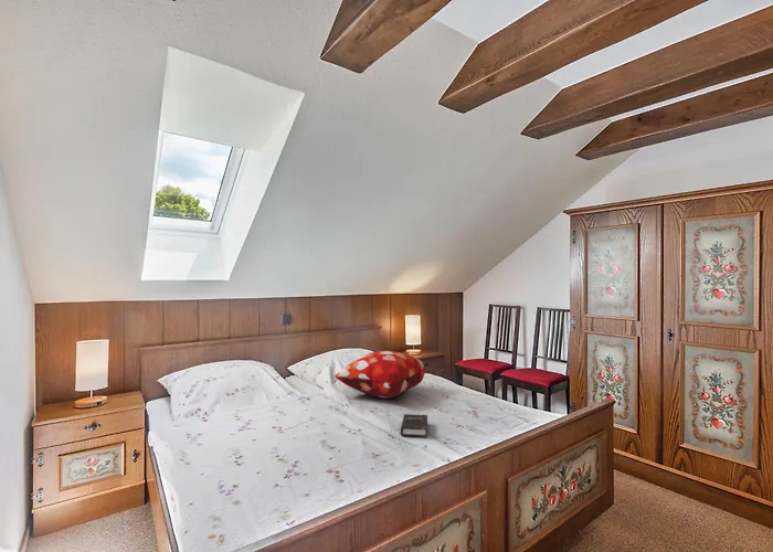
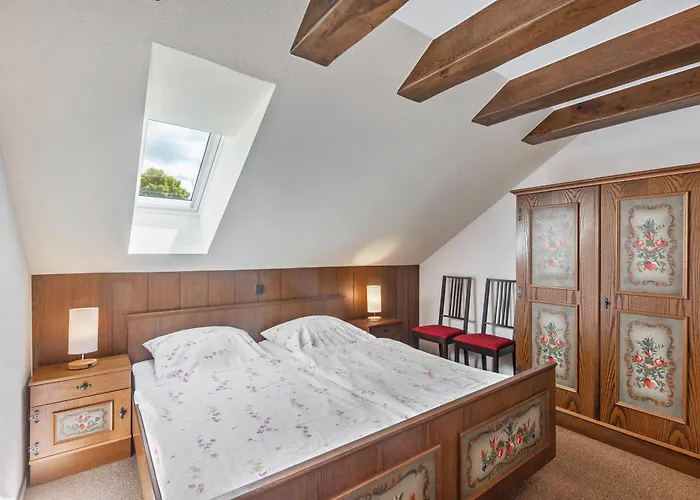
- decorative pillow (382, 372)
- hardback book (414, 425)
